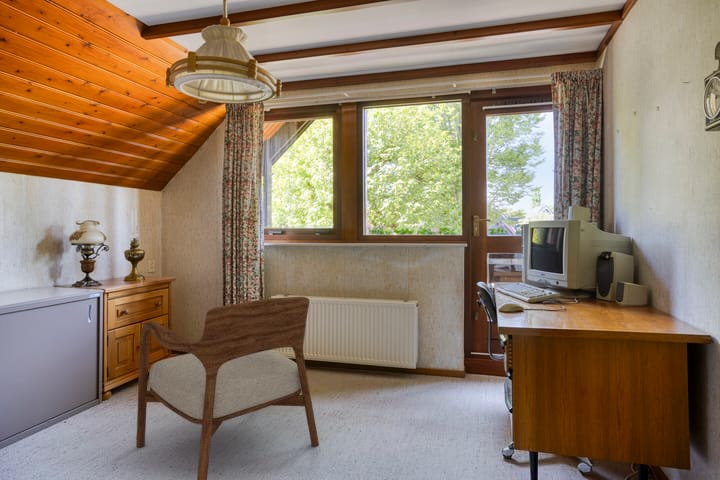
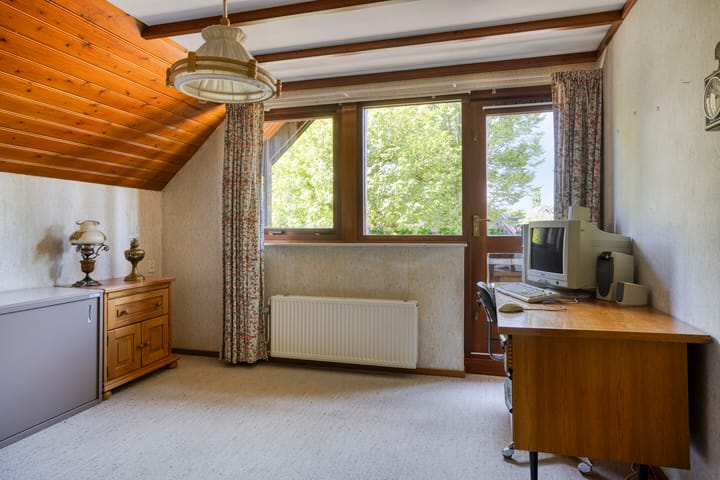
- armchair (231, 368)
